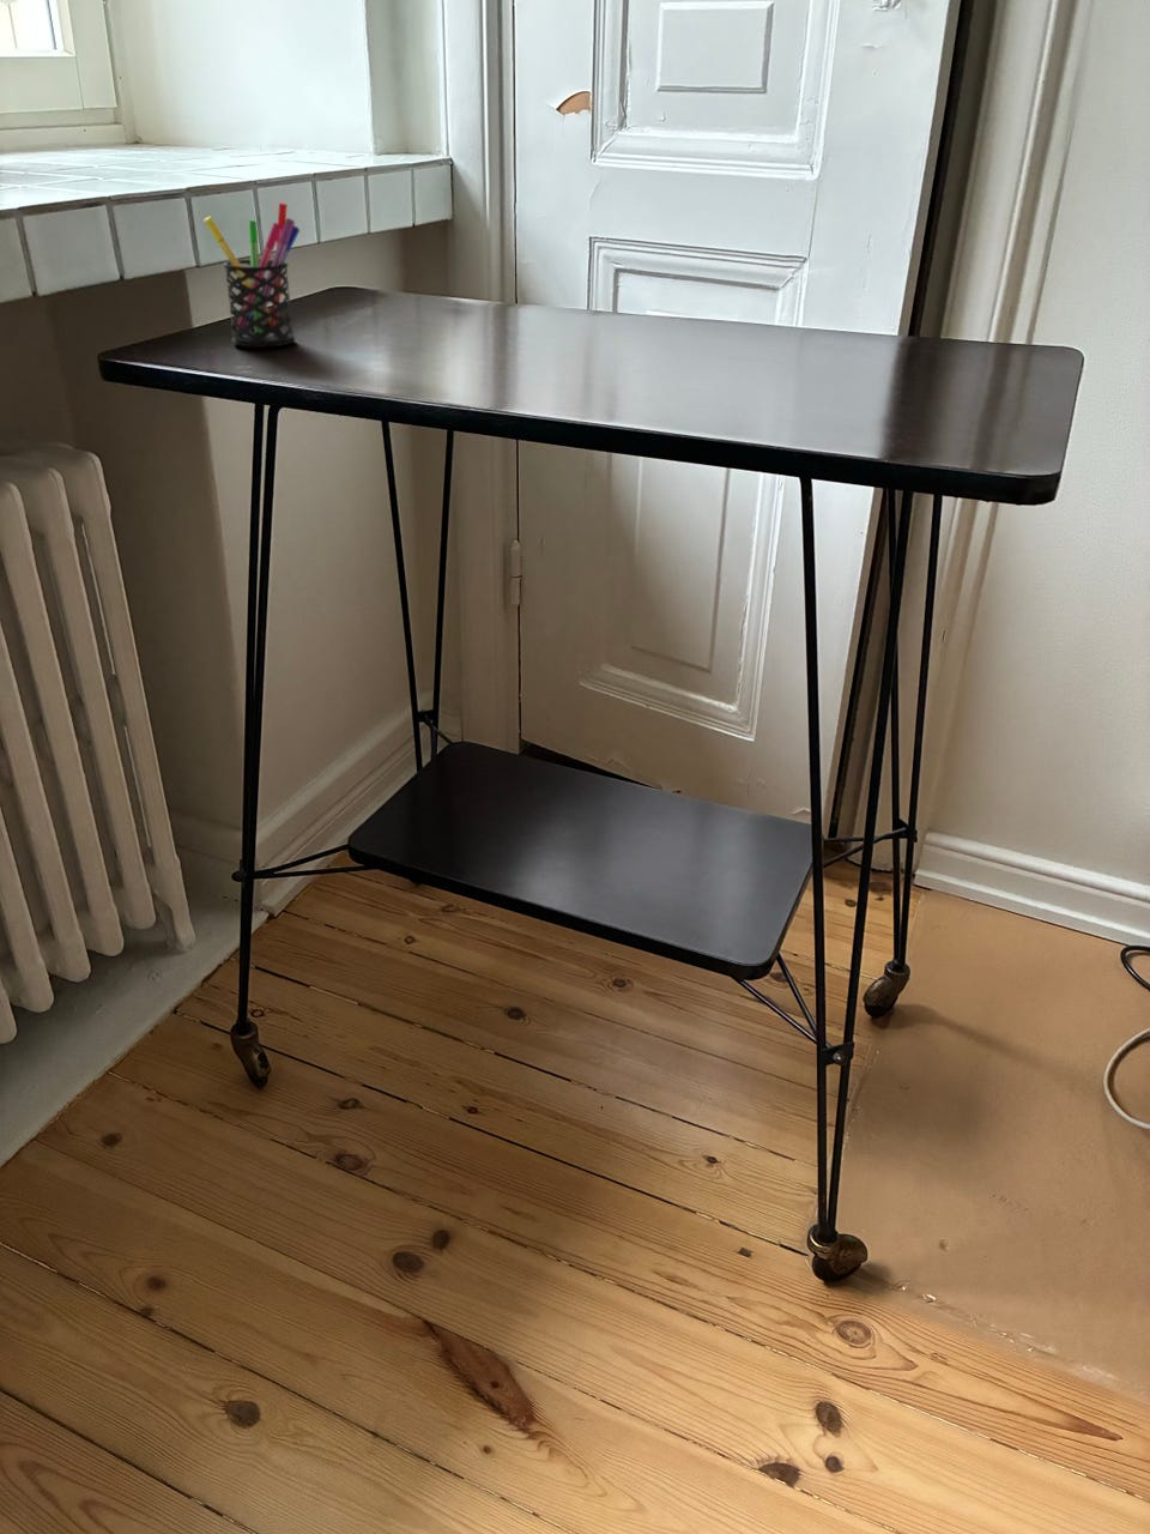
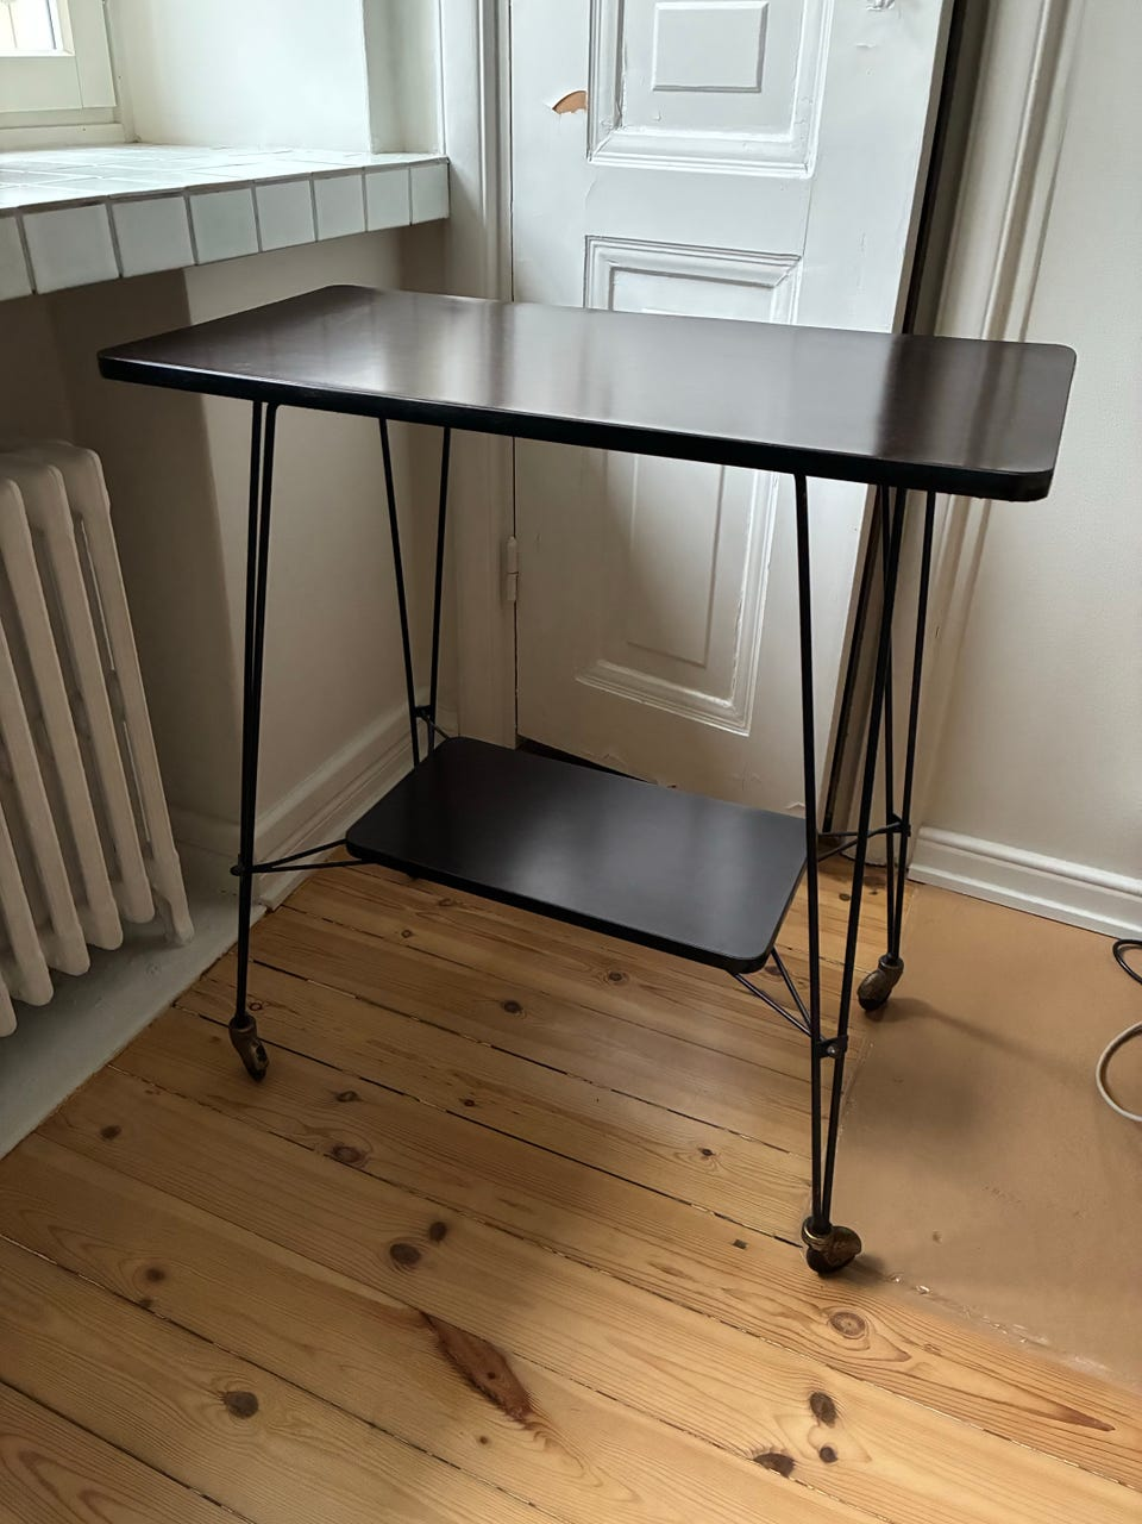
- pen holder (260, 272)
